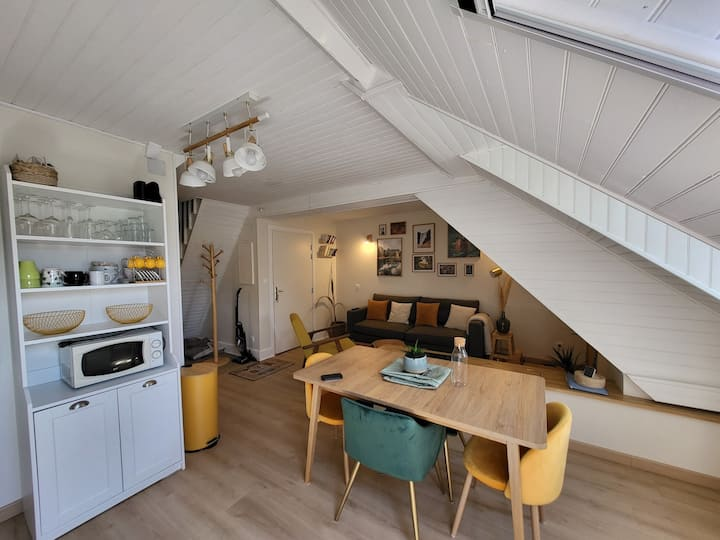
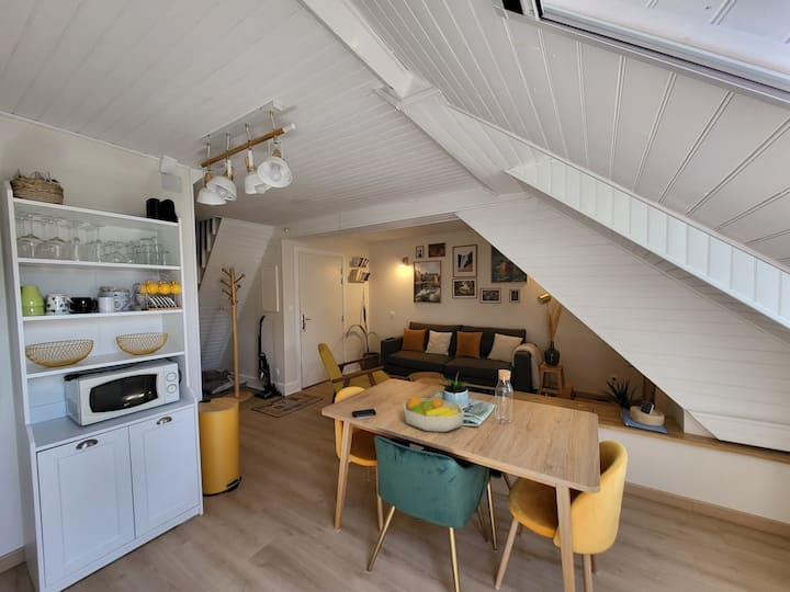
+ fruit bowl (432, 411)
